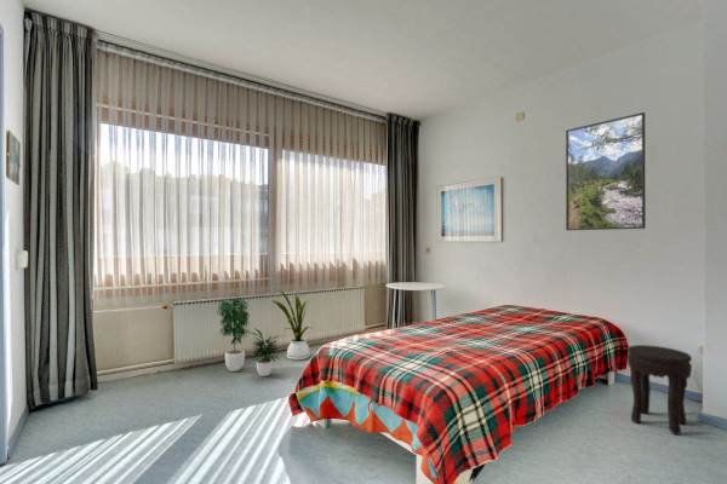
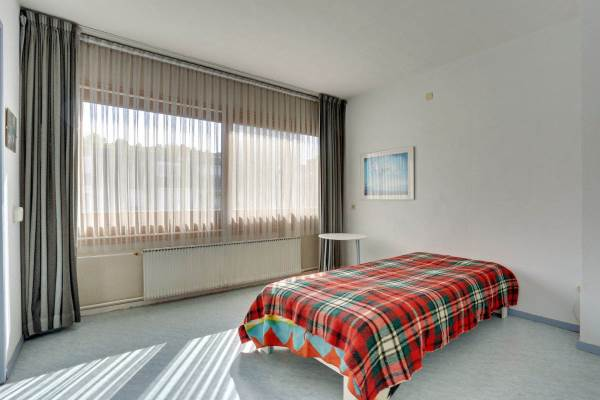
- side table (649, 387)
- potted plant (246, 333)
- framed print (602, 175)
- house plant (294, 322)
